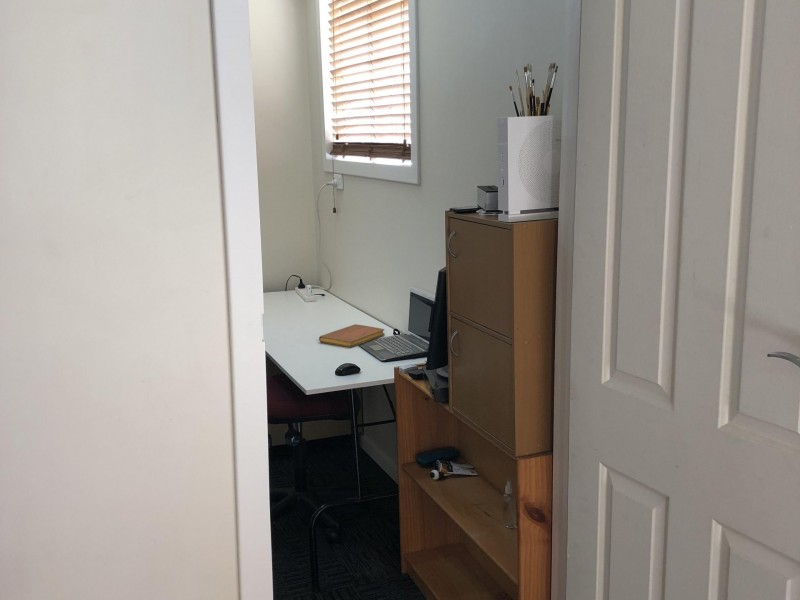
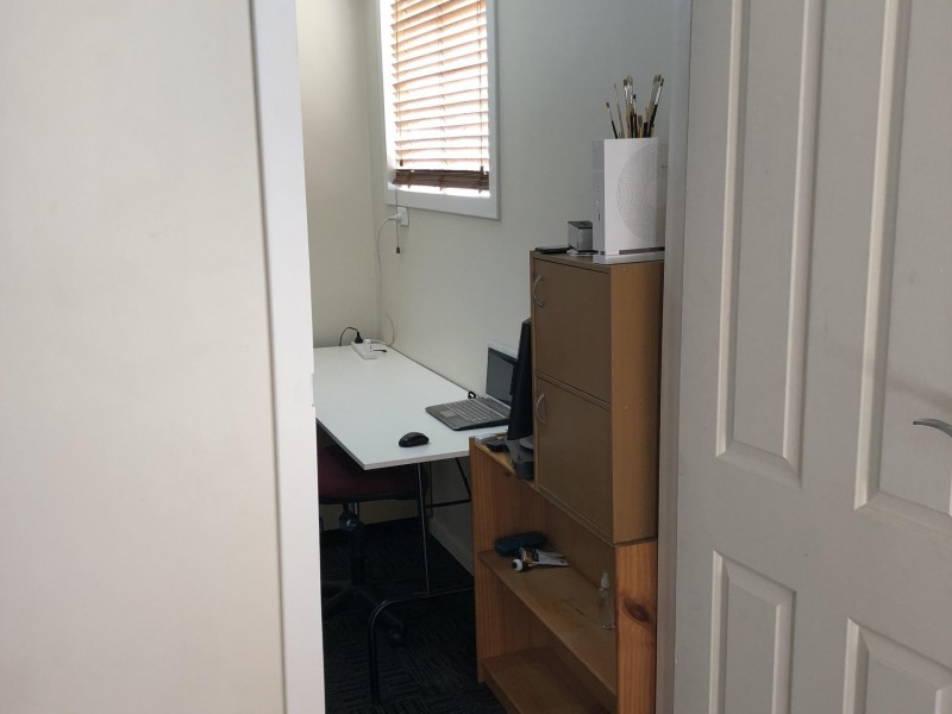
- notebook (352, 335)
